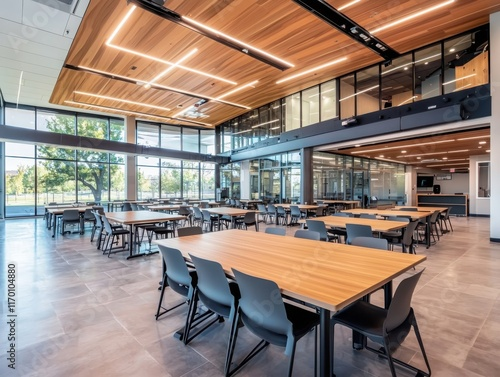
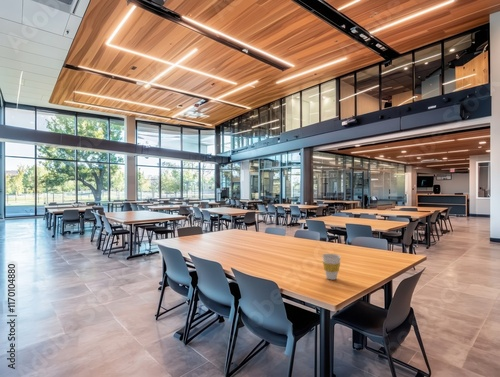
+ cup (331, 267)
